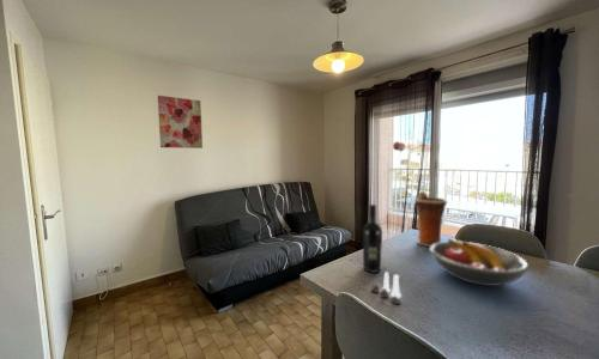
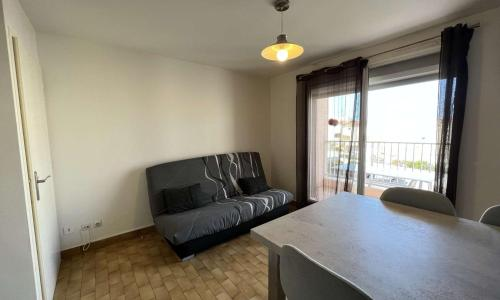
- wall art (181, 123)
- salt and pepper shaker set (388, 285)
- wine bottle (371, 237)
- fruit bowl (474, 262)
- vase (430, 218)
